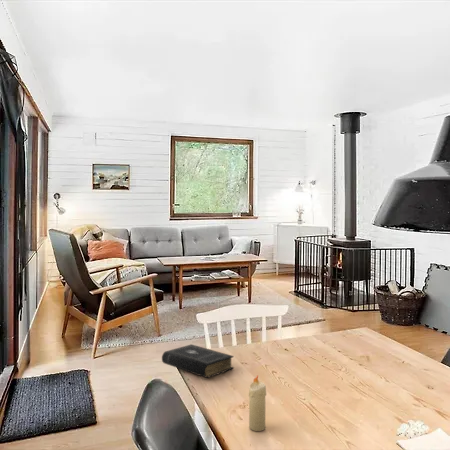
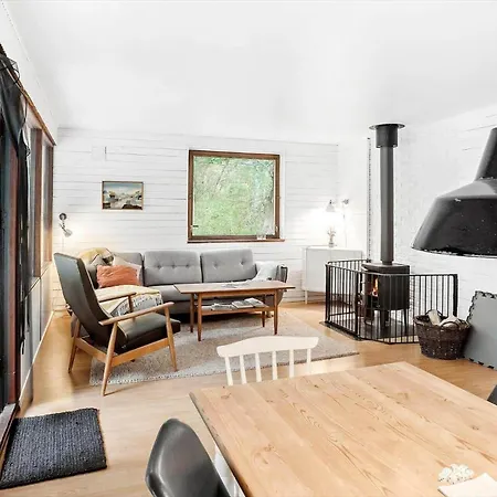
- book (200, 359)
- candle (257, 401)
